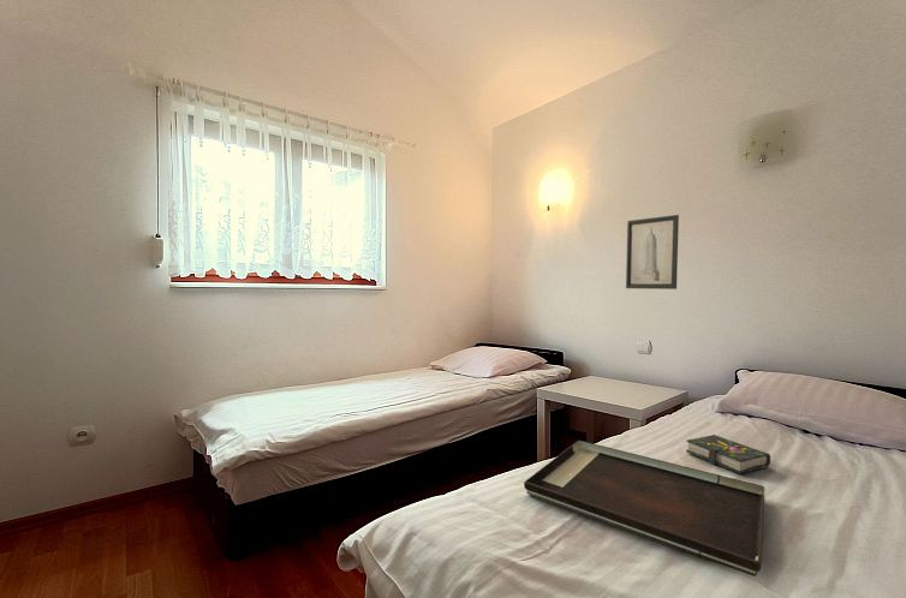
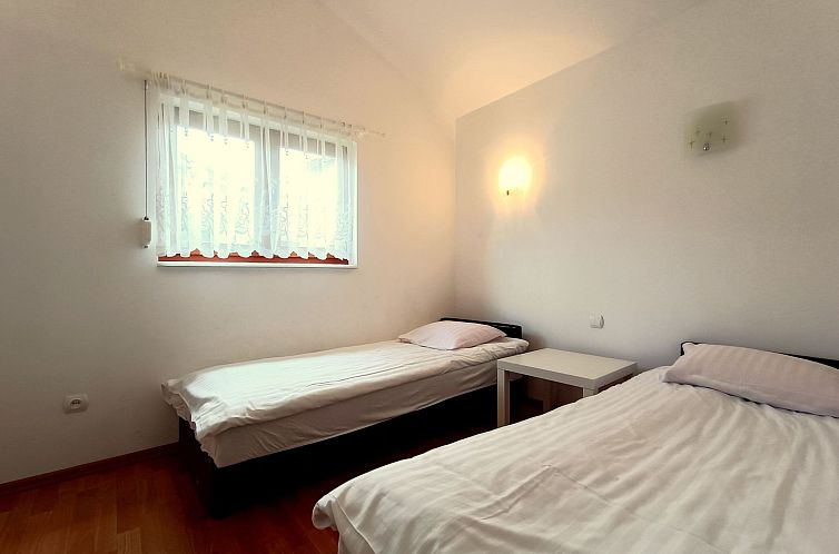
- wall art (650, 253)
- book (726, 452)
- tray (643, 490)
